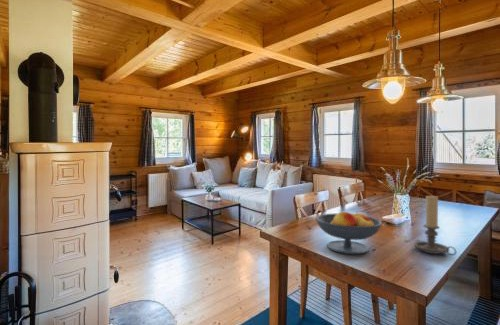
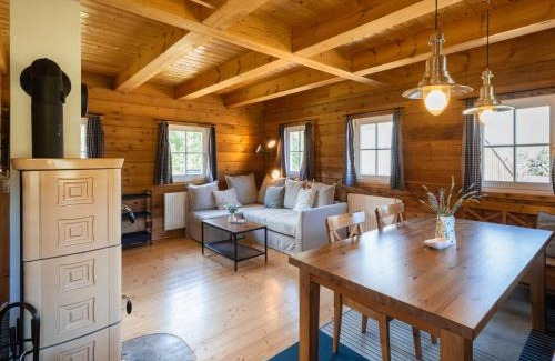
- candle holder (434, 223)
- fruit bowl (347, 228)
